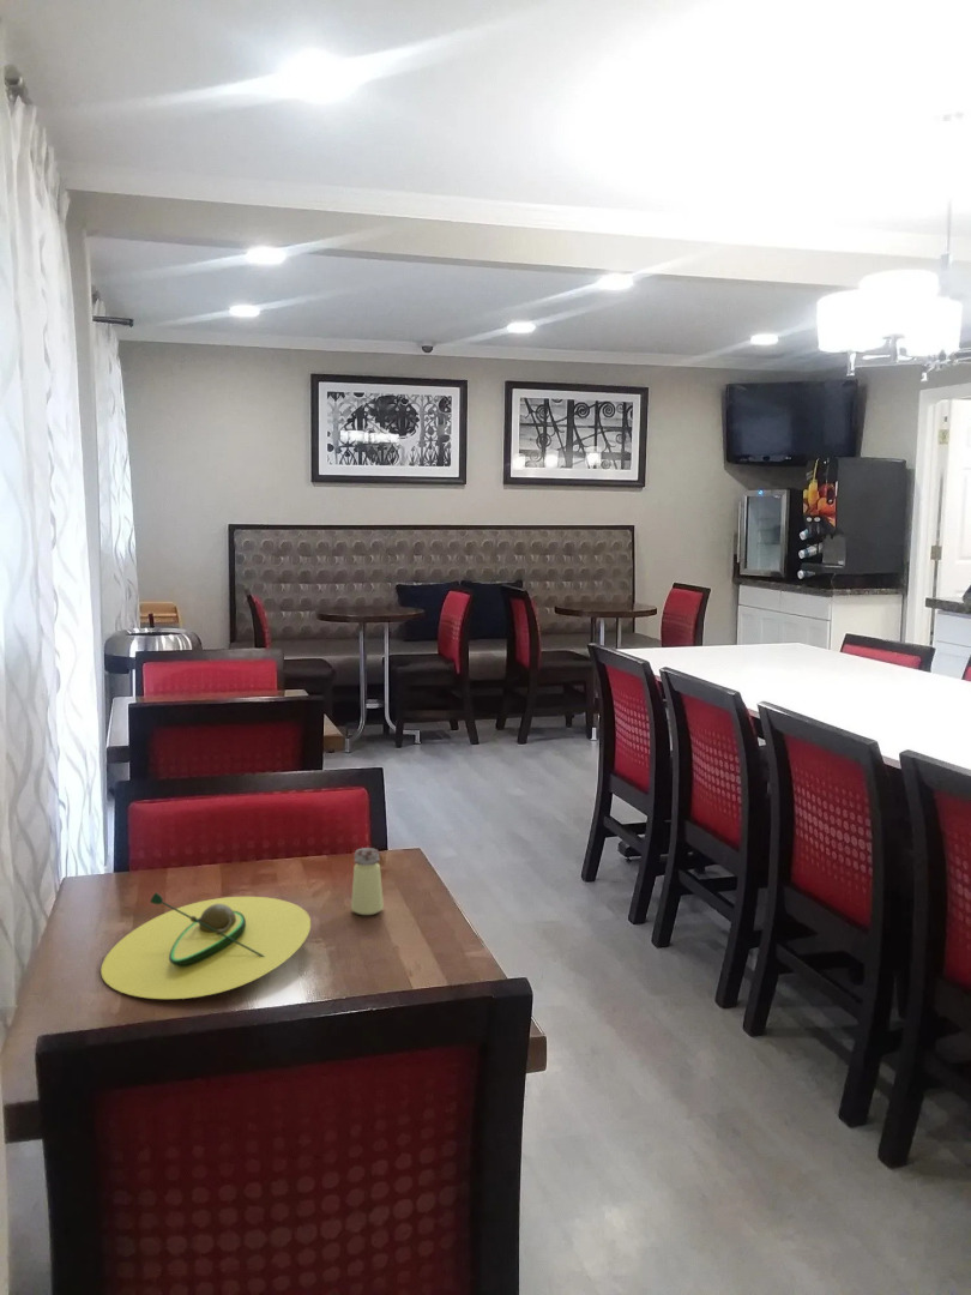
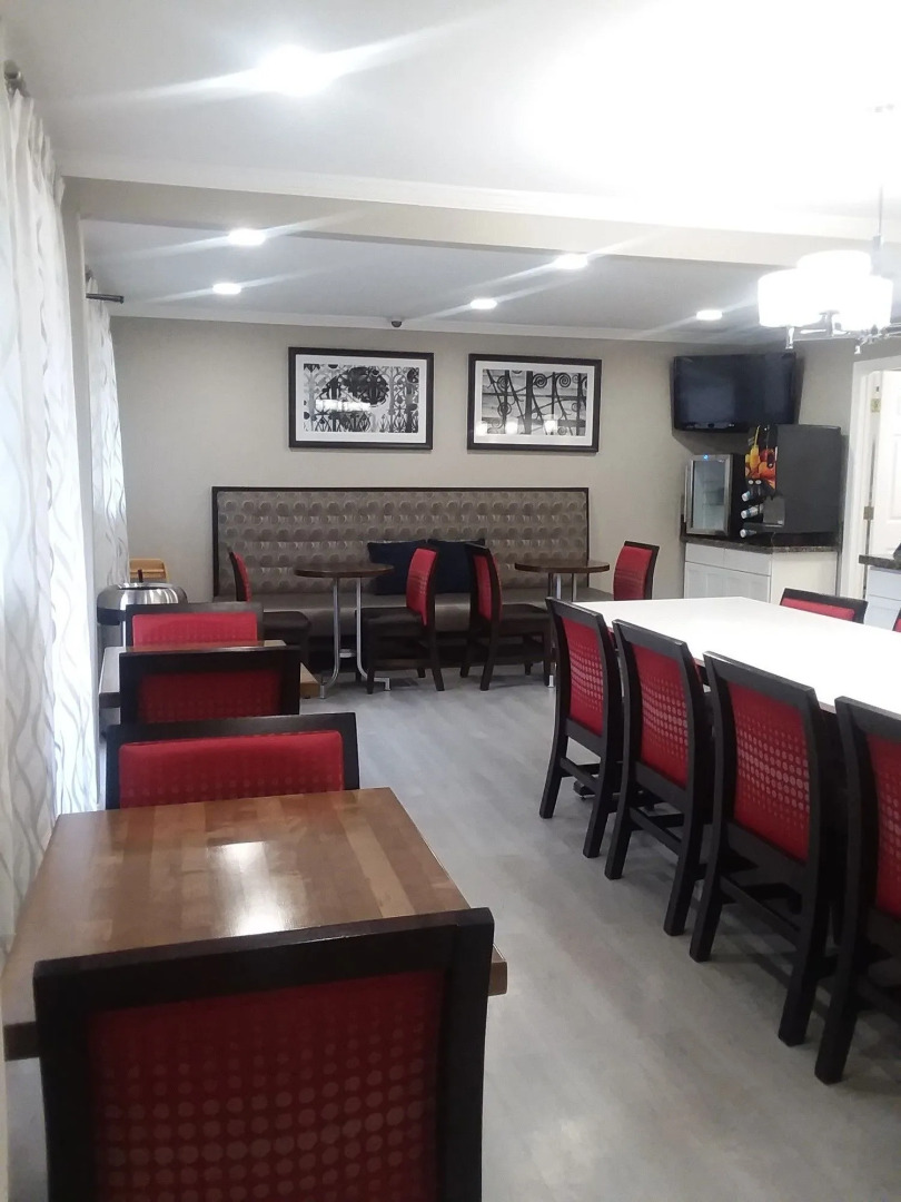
- avocado (207, 929)
- saltshaker (367, 879)
